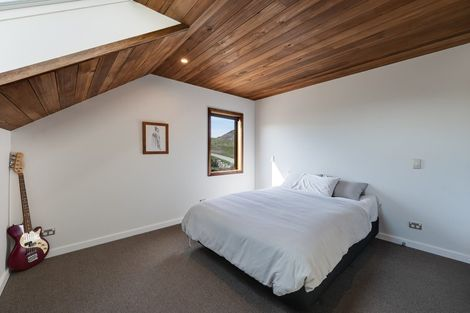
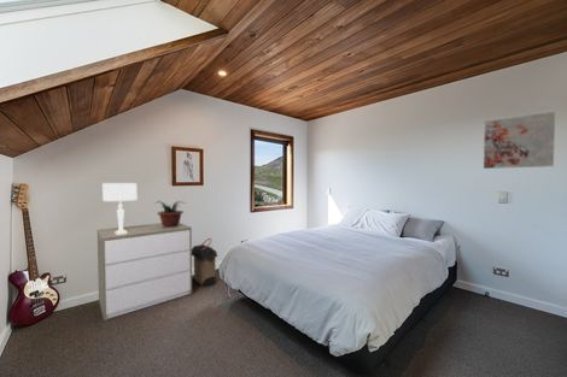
+ table lamp (119, 207)
+ dresser (146, 263)
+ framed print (516, 142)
+ potted plant (169, 213)
+ laundry hamper (203, 259)
